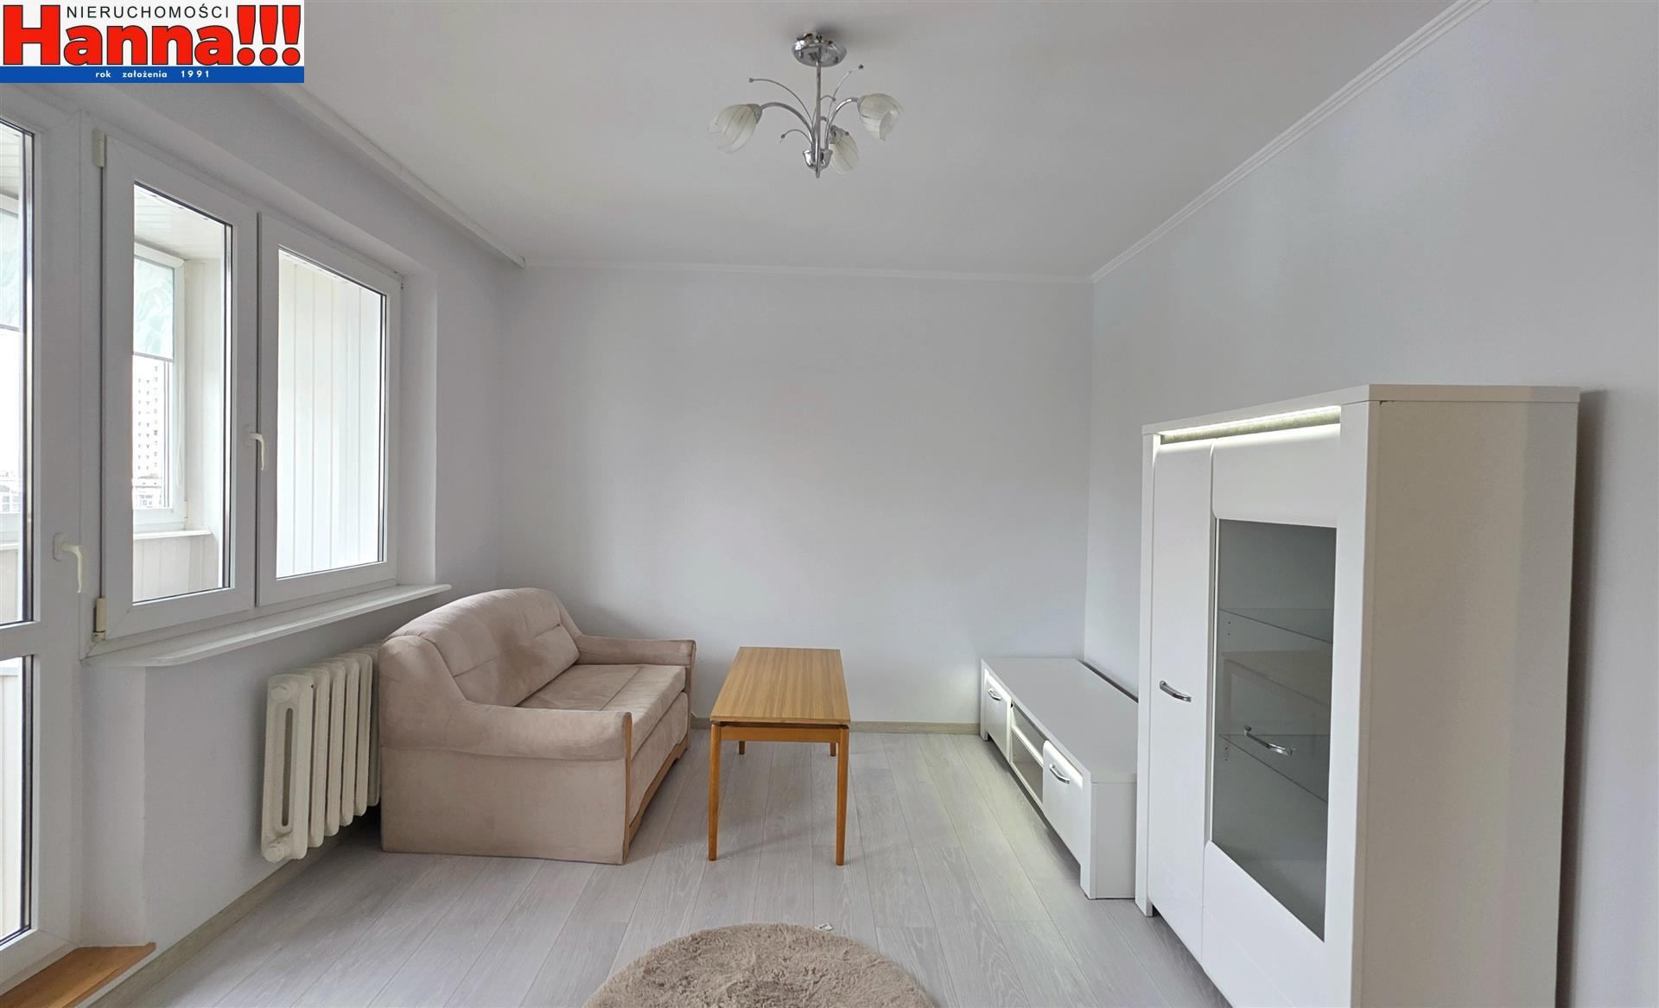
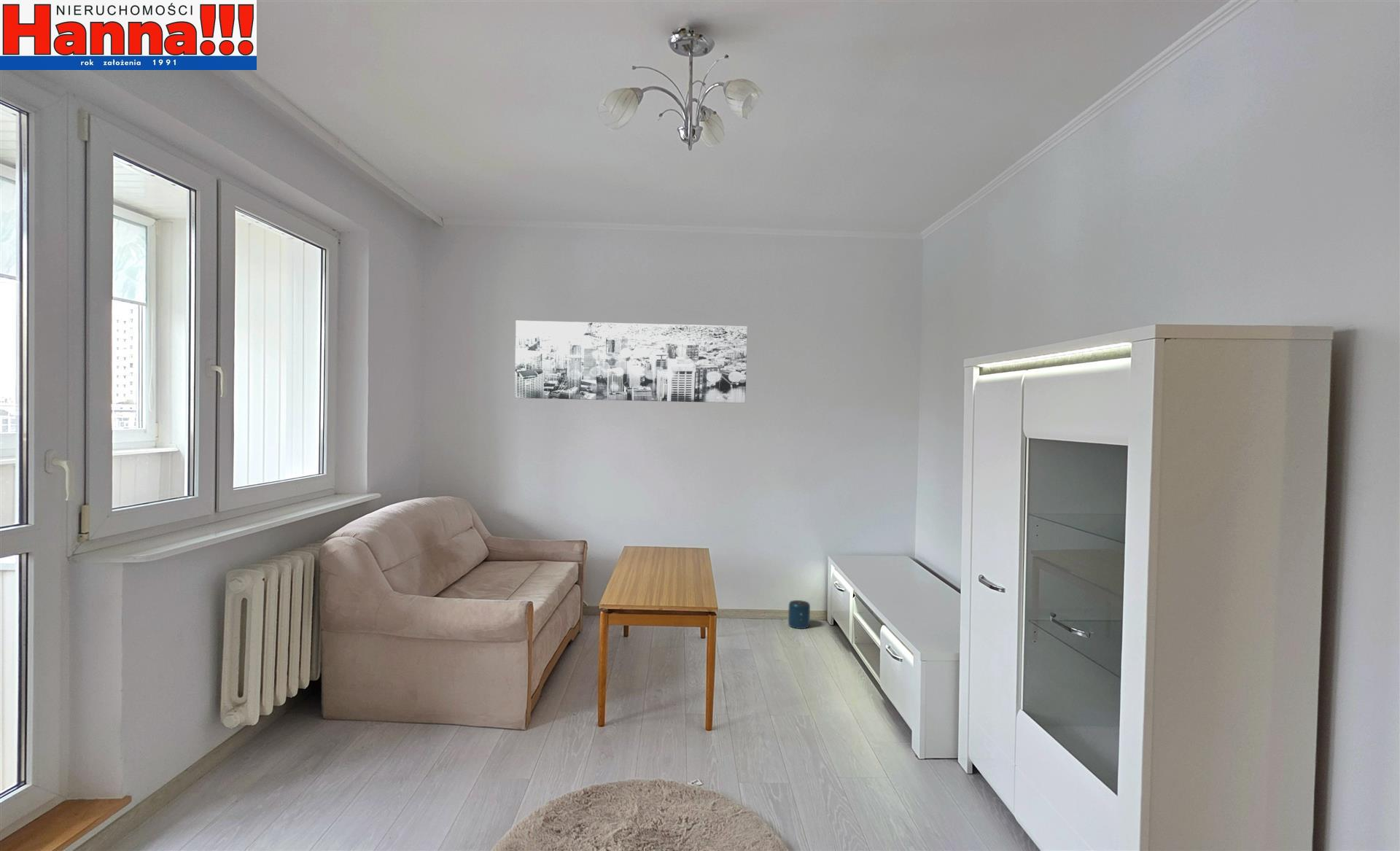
+ wall art (631, 362)
+ speaker (799, 614)
